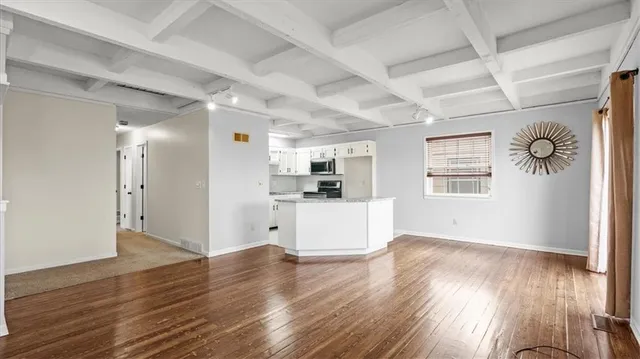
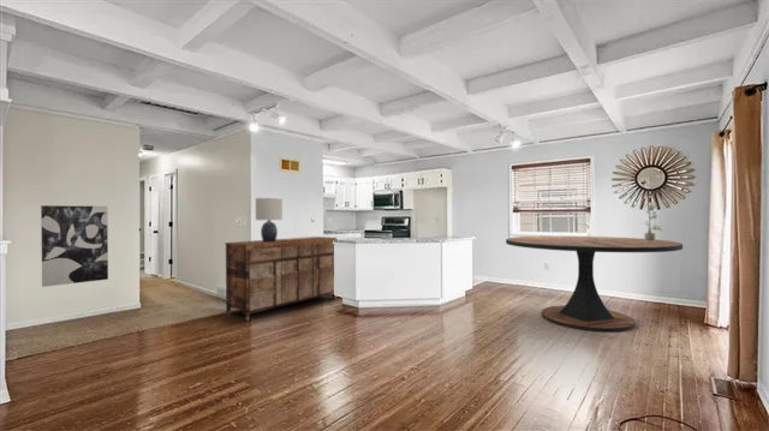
+ lamp (268, 219)
+ wall art (76, 244)
+ sideboard (286, 273)
+ dining table (585, 279)
+ potted plant (651, 219)
